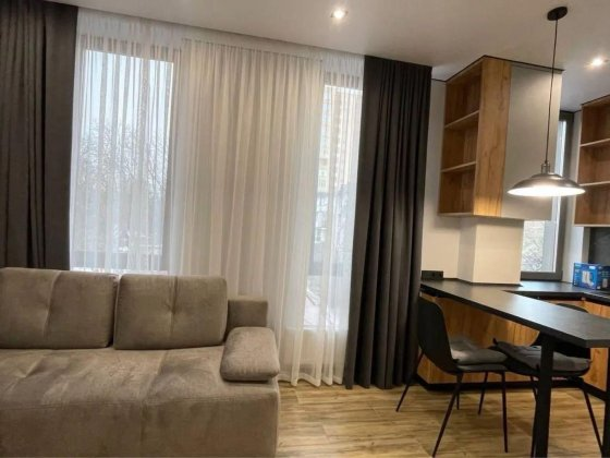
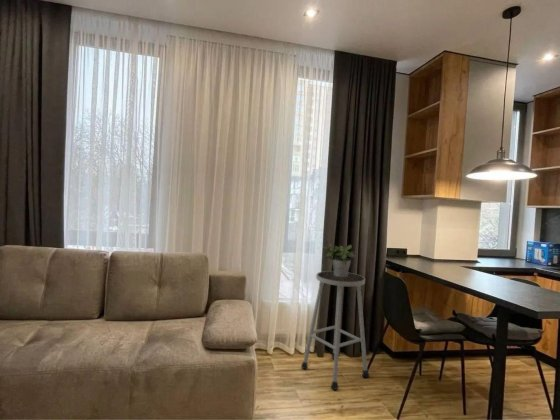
+ potted plant (338, 259)
+ stool (337, 324)
